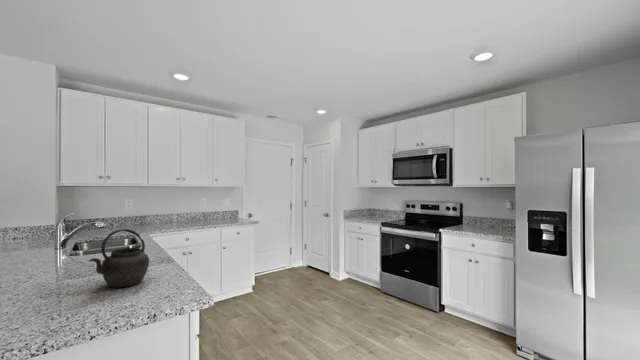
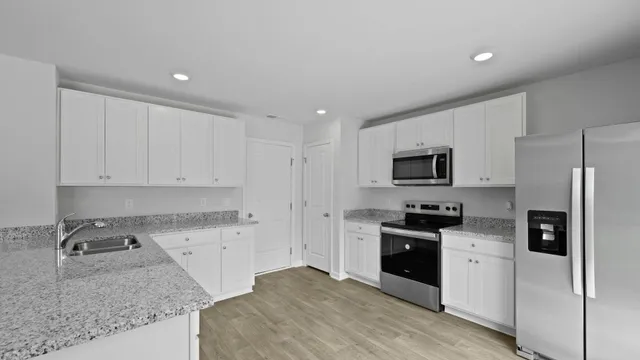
- kettle (119, 257)
